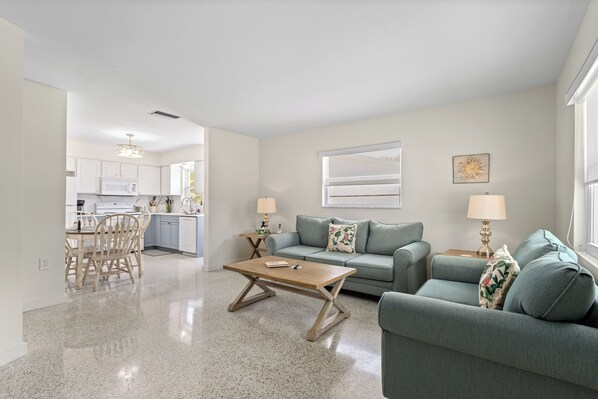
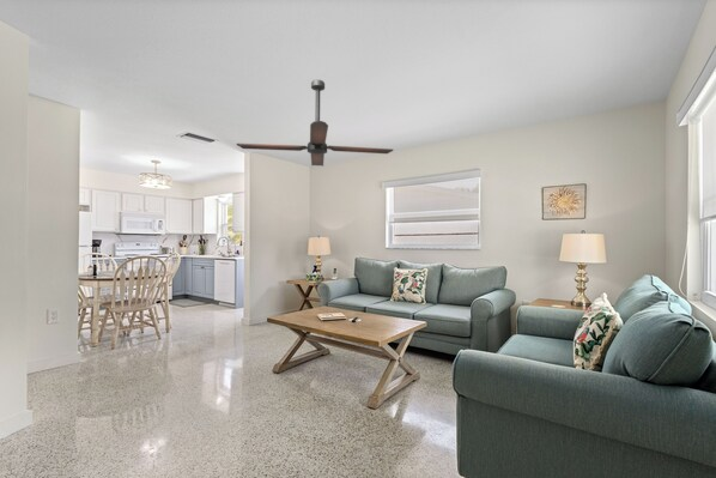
+ ceiling fan (317, 117)
